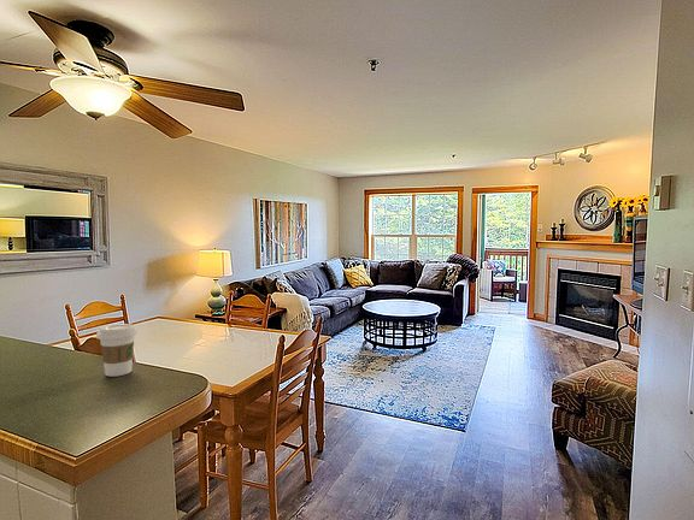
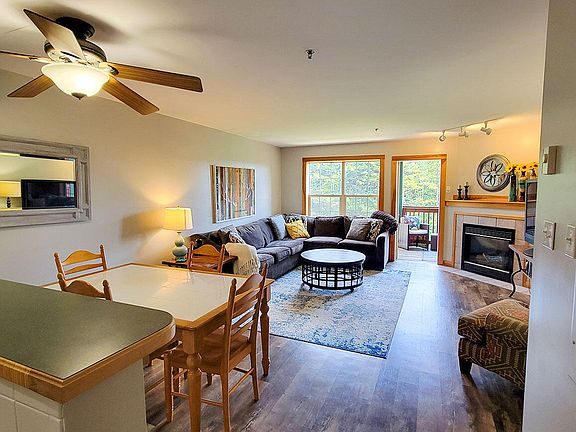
- coffee cup (117, 349)
